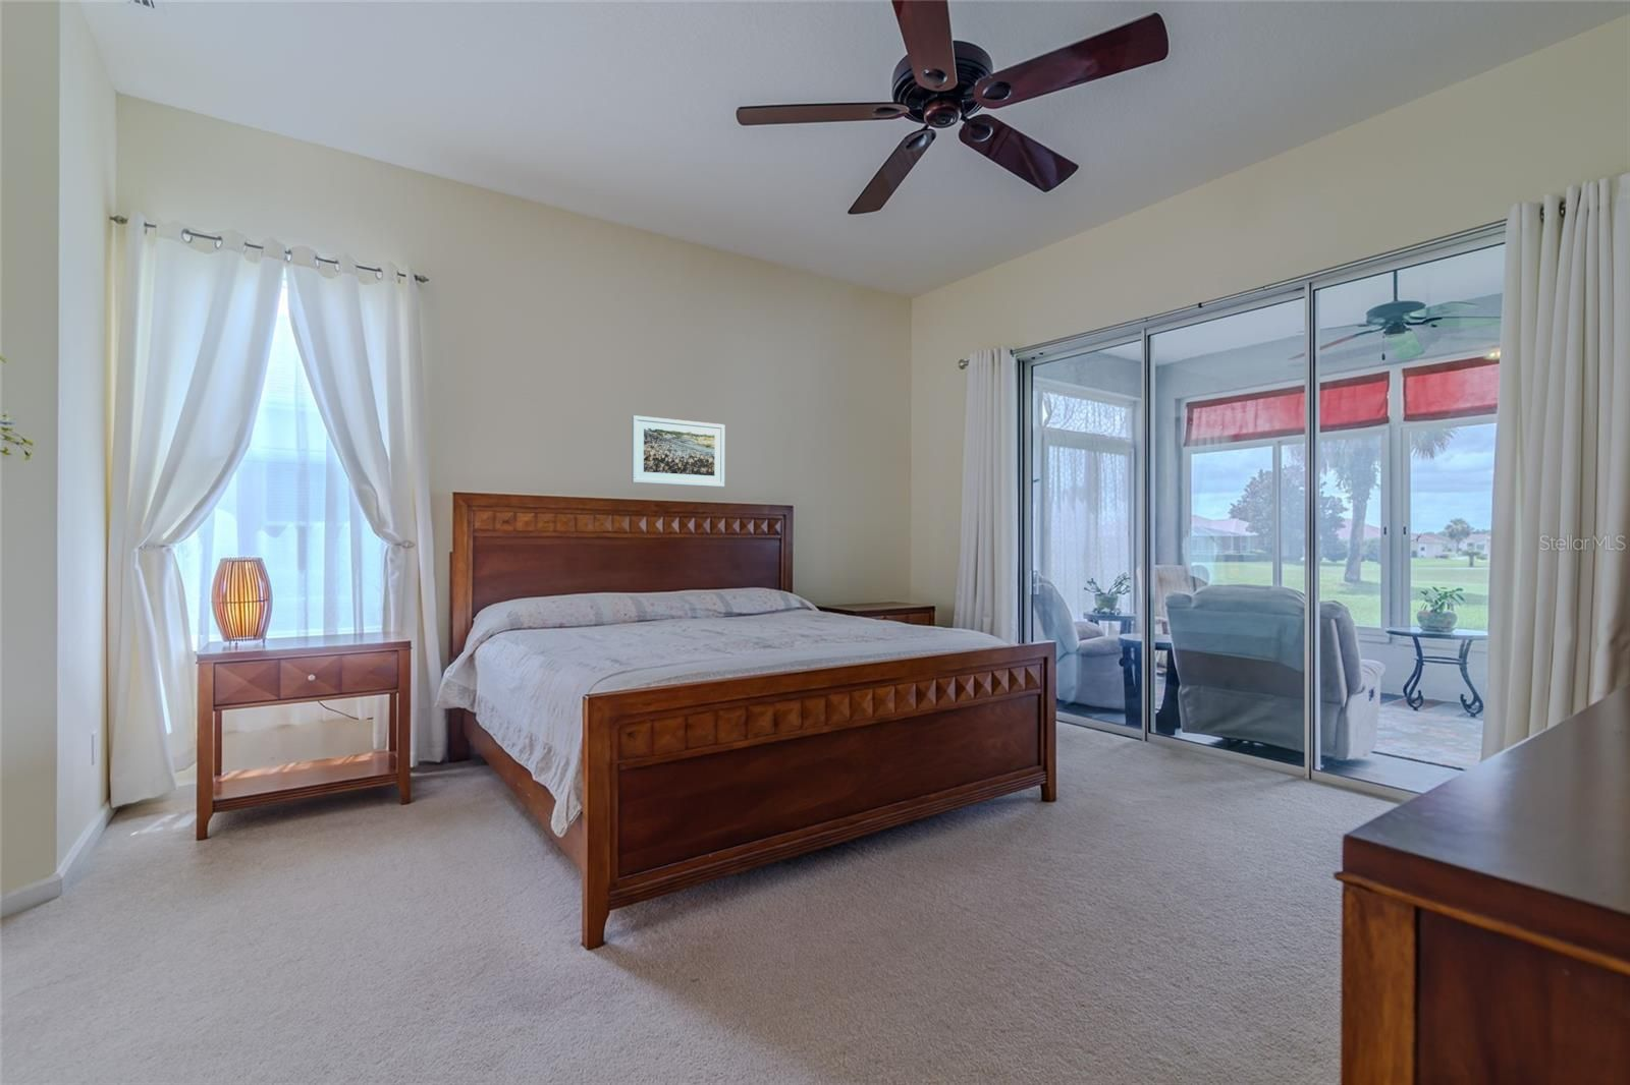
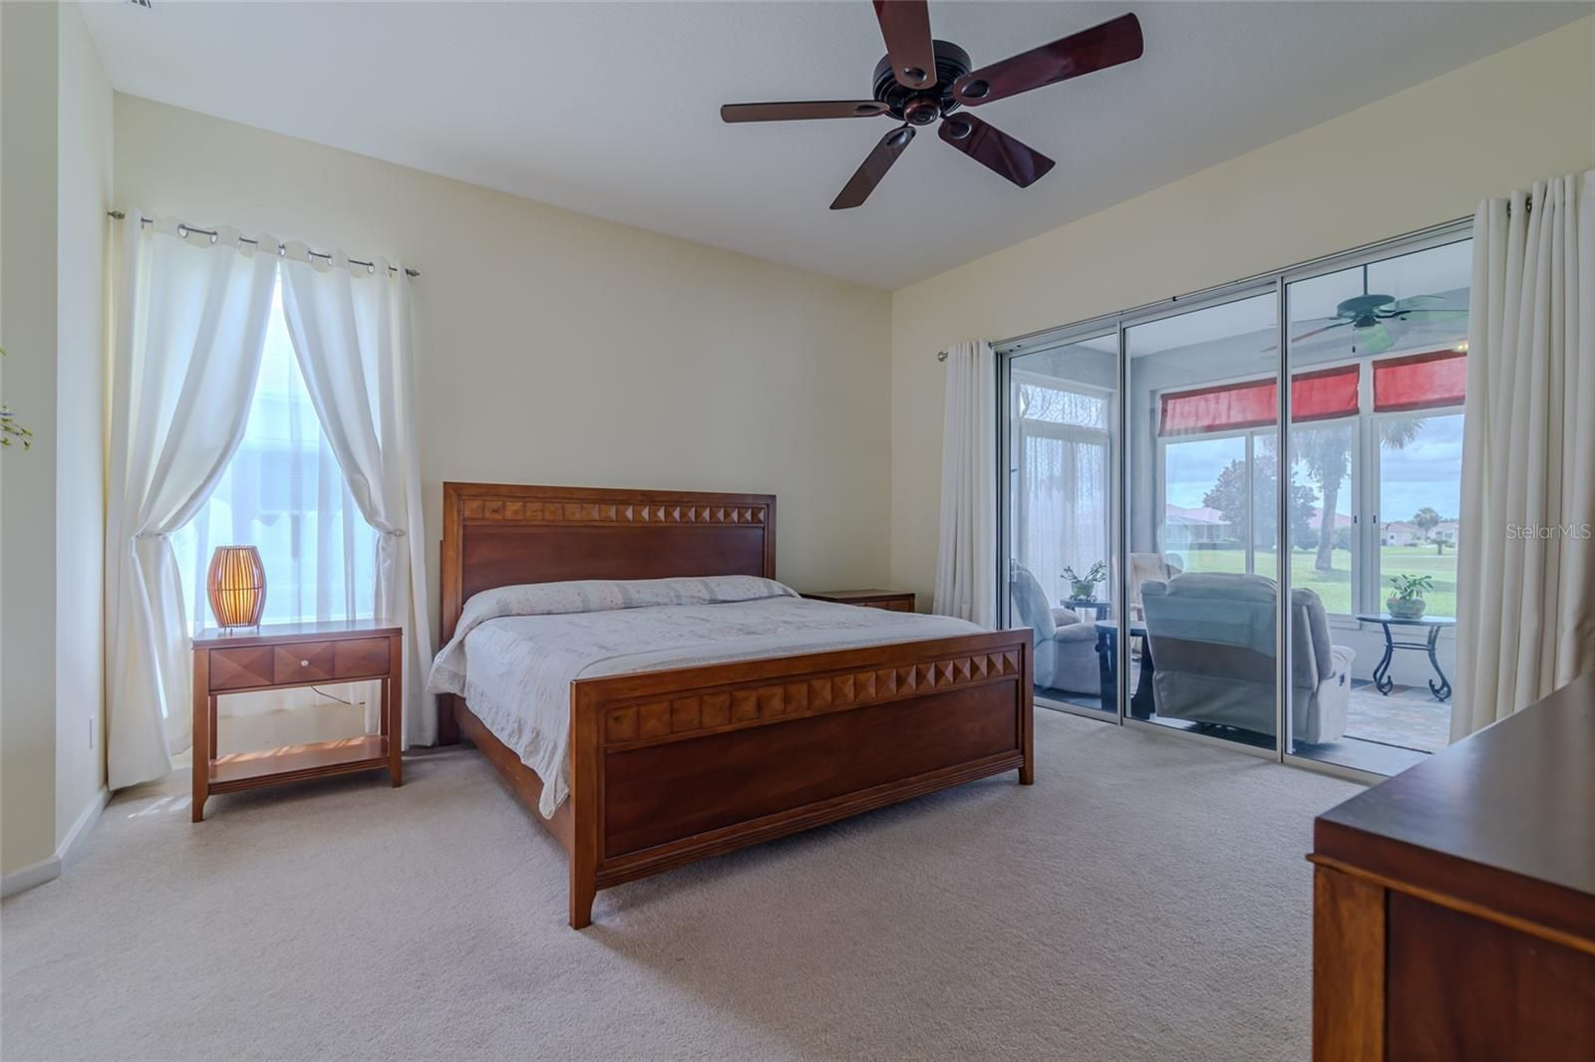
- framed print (680, 452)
